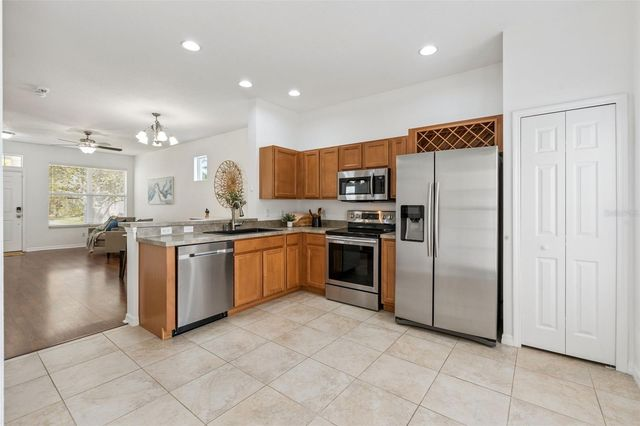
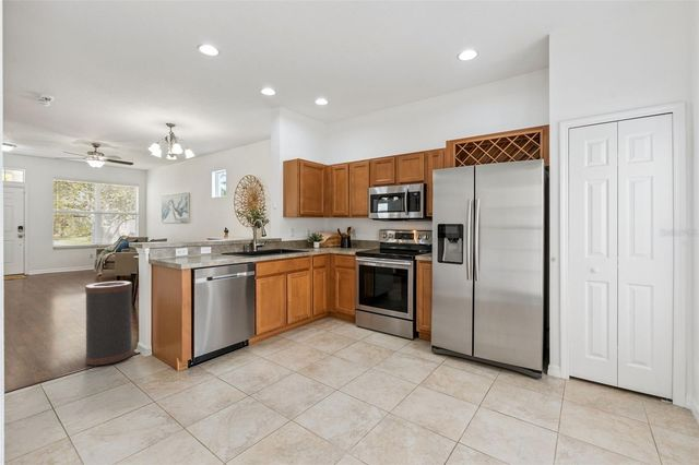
+ trash can (109, 321)
